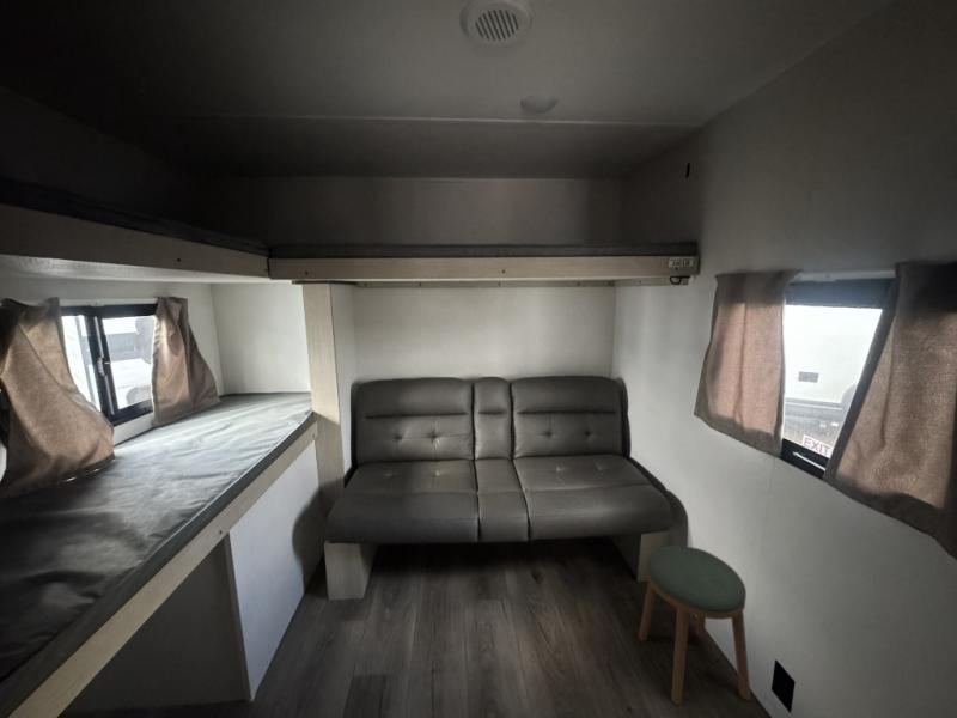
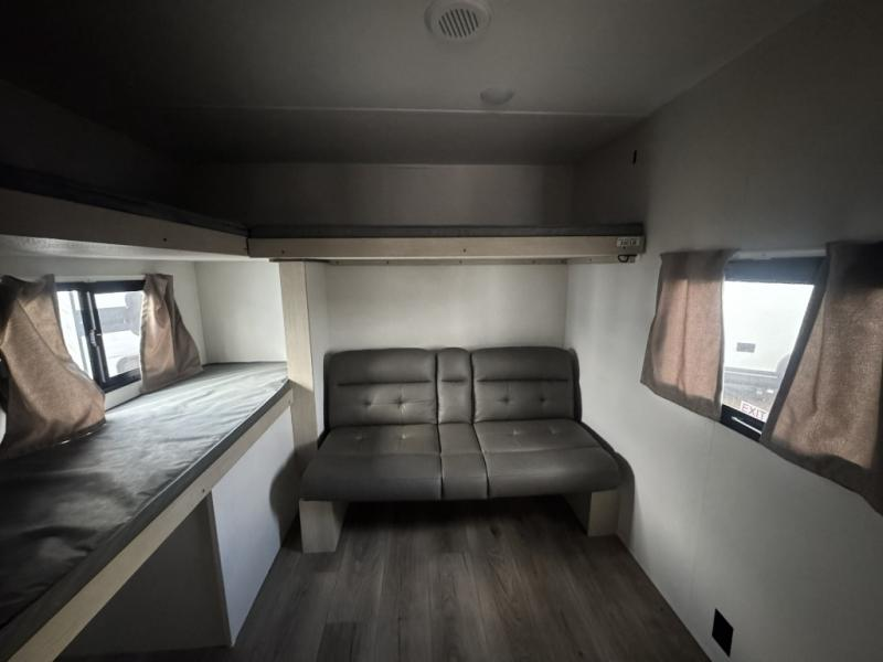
- stool (693, 614)
